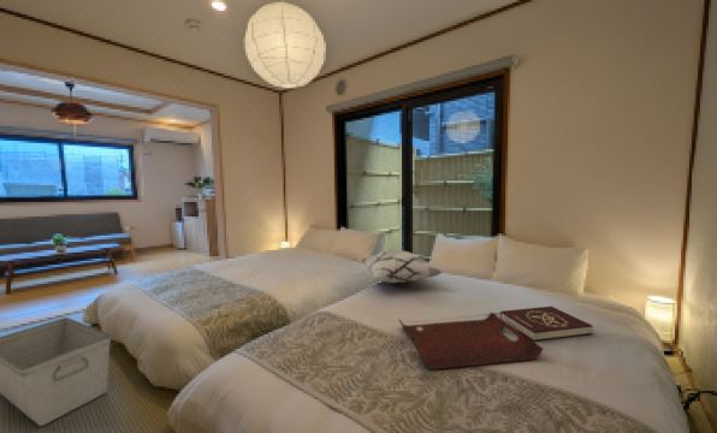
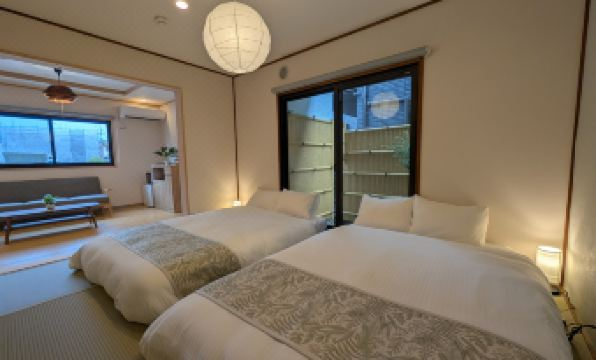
- storage bin (49, 366)
- book (543, 321)
- serving tray (462, 336)
- decorative pillow (397, 266)
